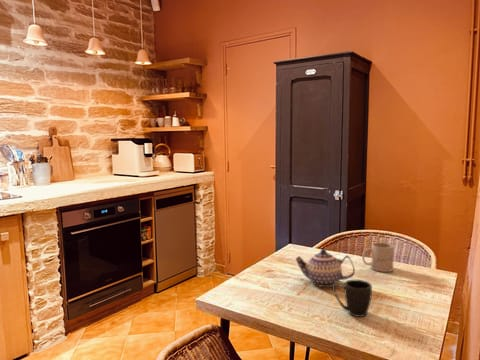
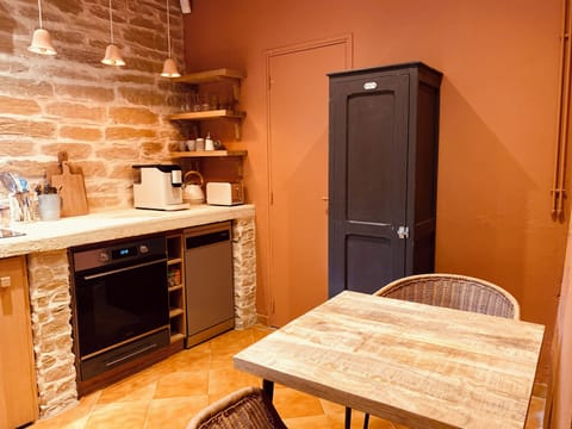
- mug (351, 297)
- mug (377, 256)
- teapot (324, 266)
